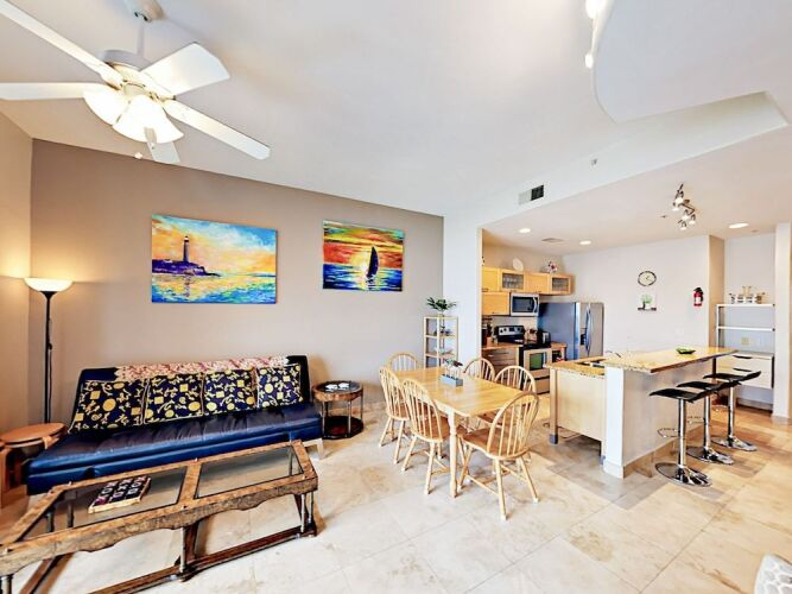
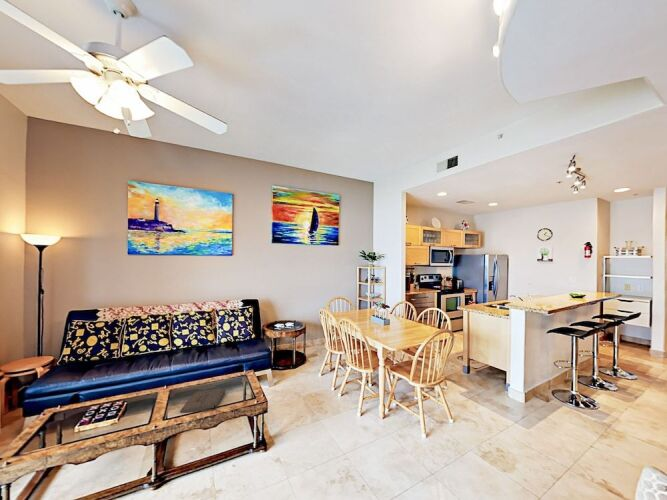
+ pizza box (204, 399)
